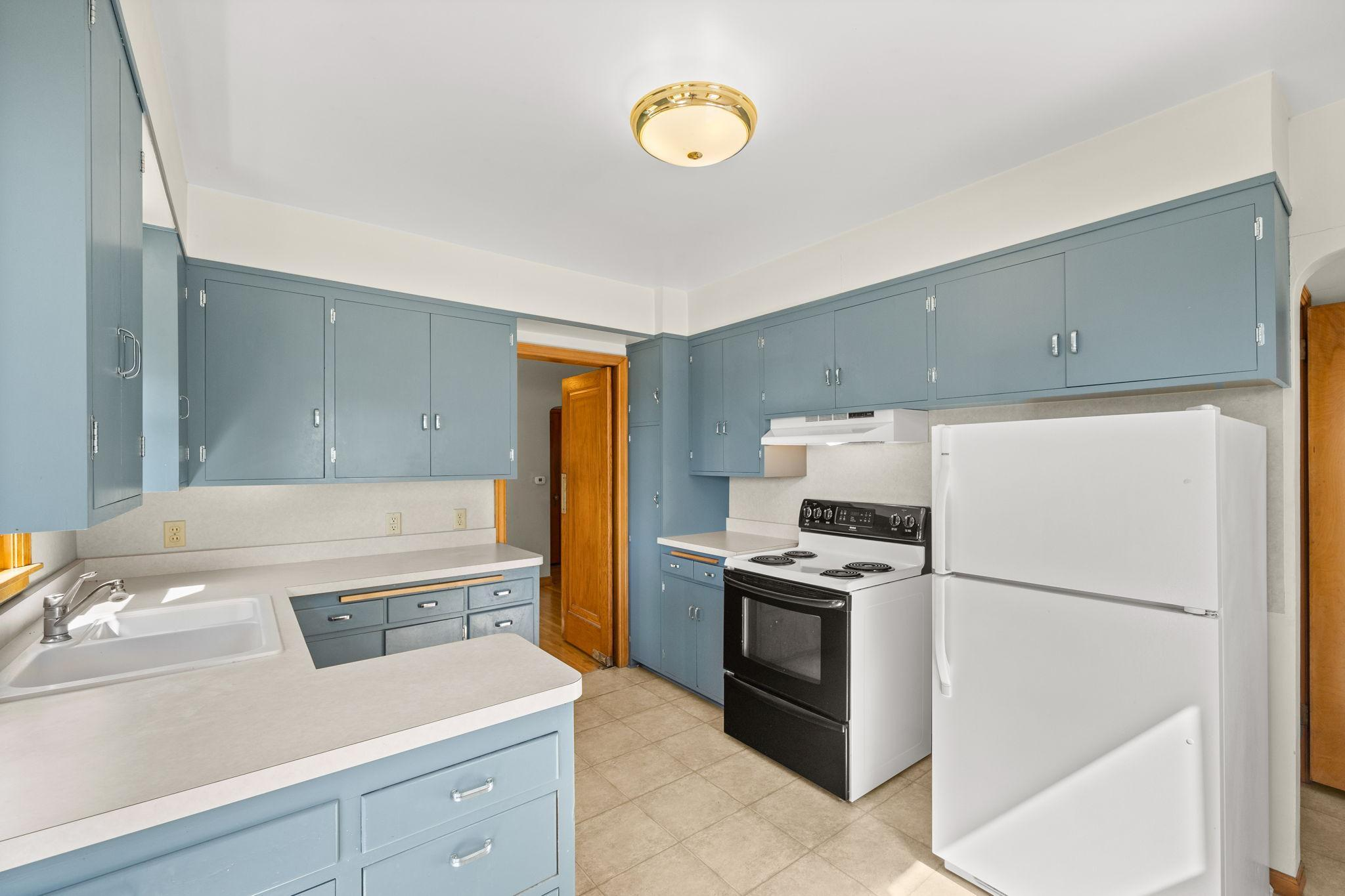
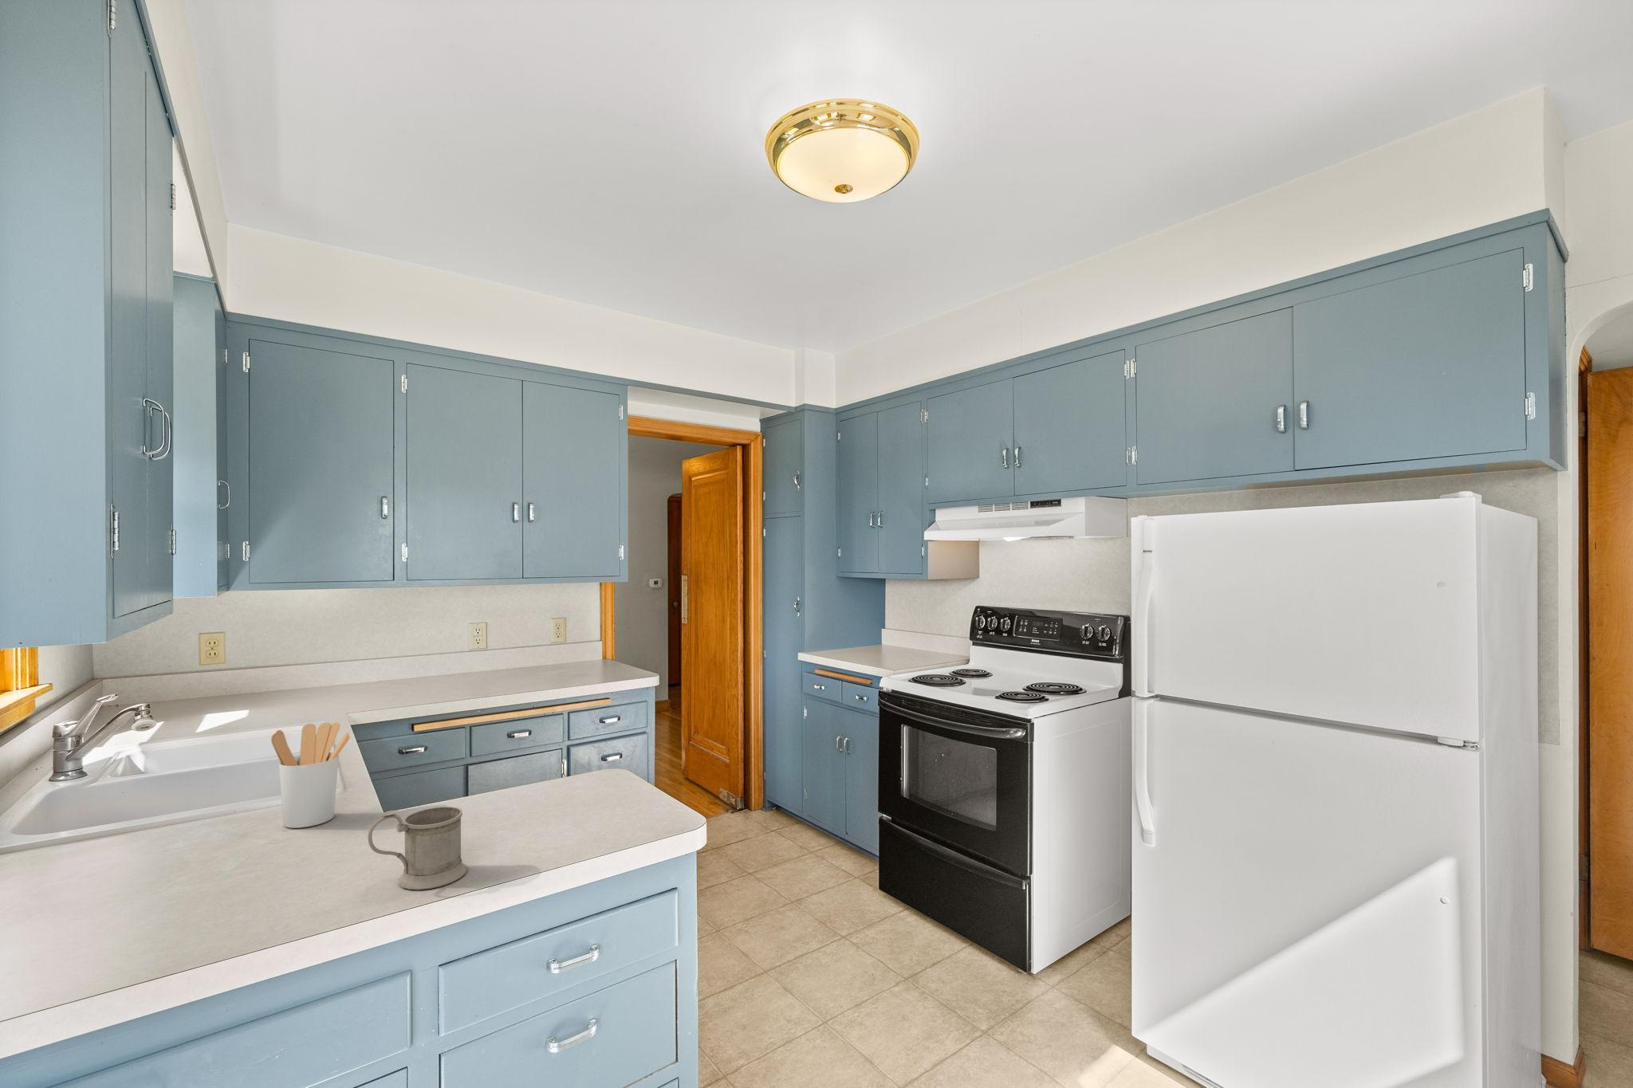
+ utensil holder (312, 771)
+ mug (418, 843)
